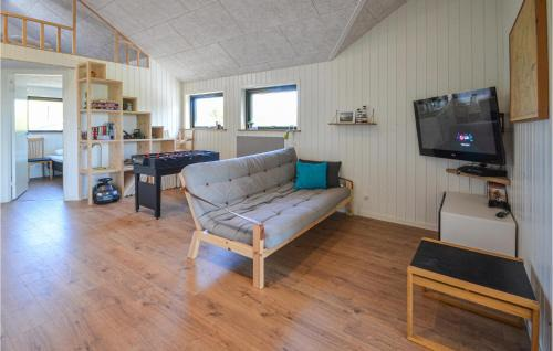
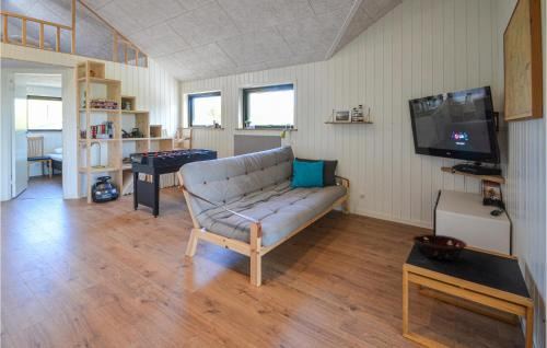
+ decorative bowl (438, 247)
